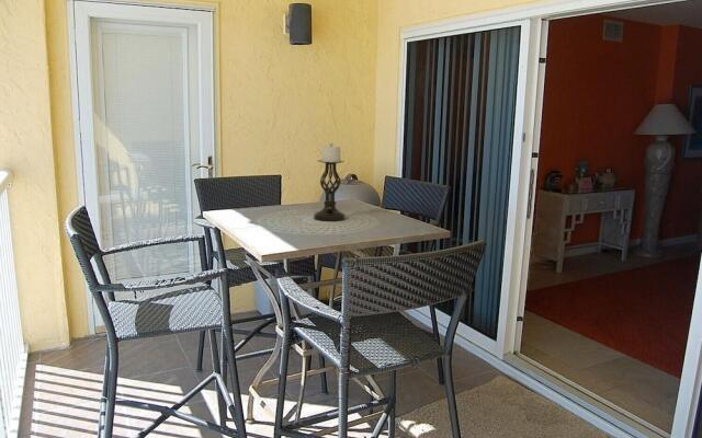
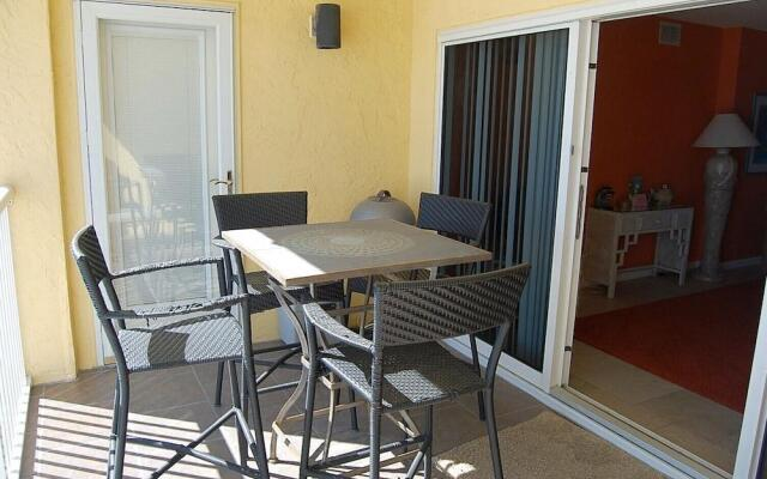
- candle holder (330, 181)
